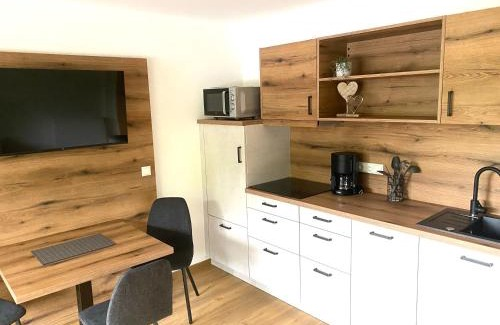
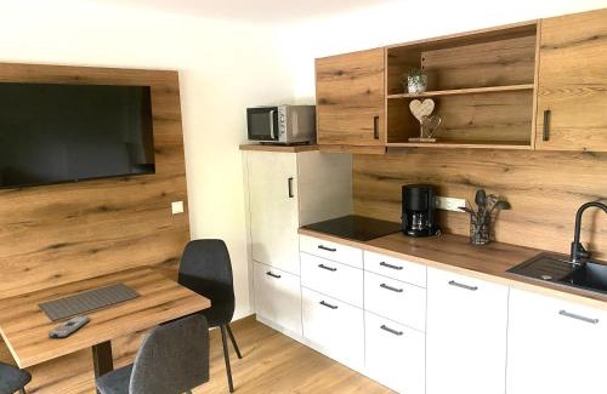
+ remote control (70, 326)
